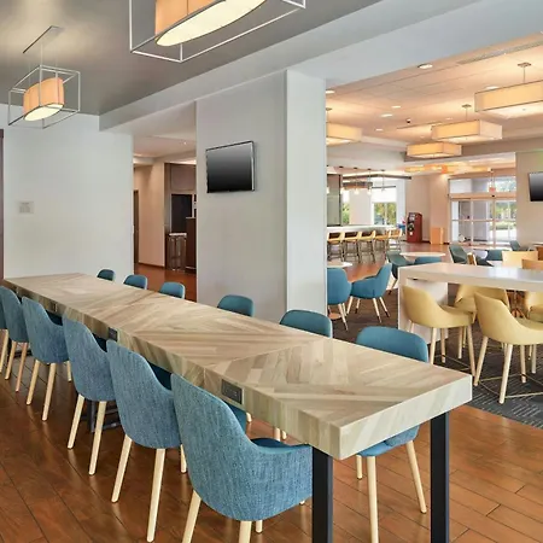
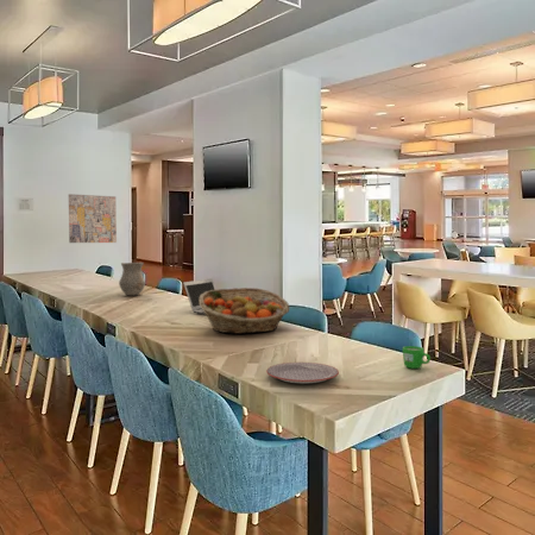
+ plate (302, 373)
+ fruit basket (244, 309)
+ mug (416, 358)
+ vase (132, 278)
+ laptop (215, 289)
+ wall art (93, 219)
